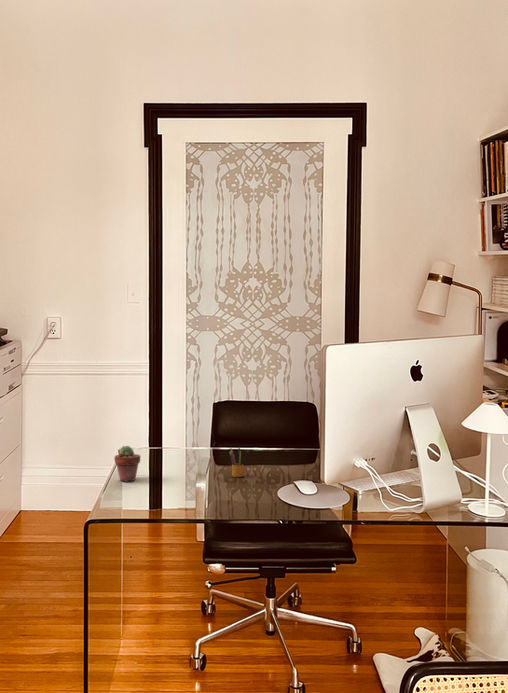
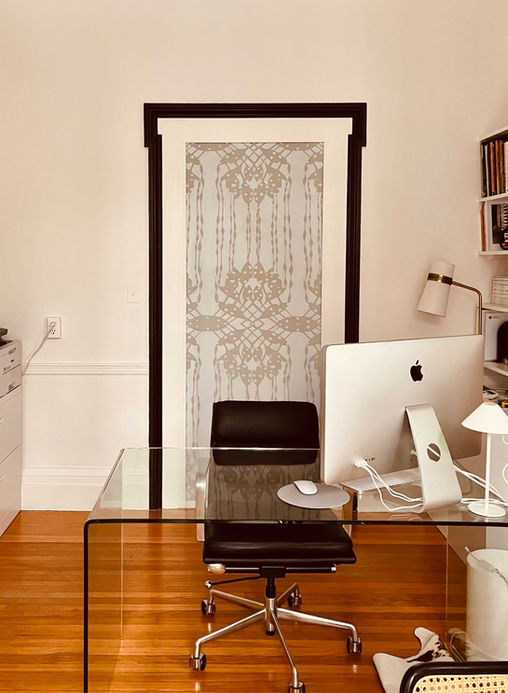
- potted succulent (127, 462)
- pencil box (239, 461)
